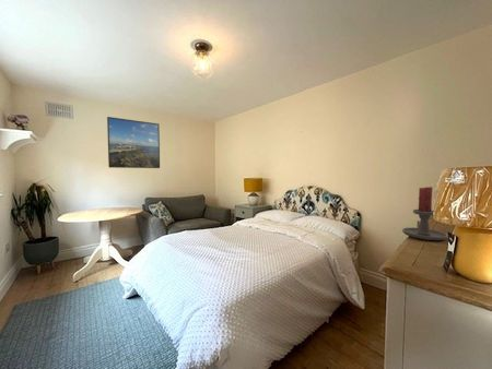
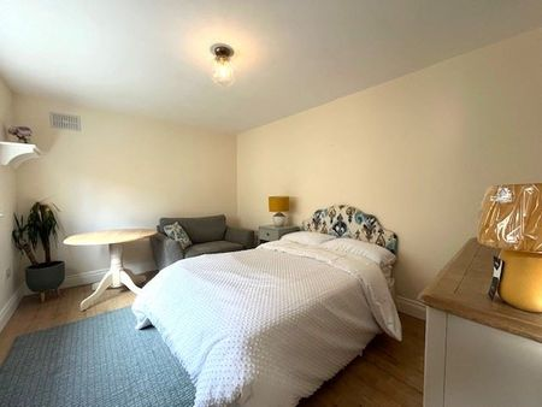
- candle holder (423, 211)
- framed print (134, 144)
